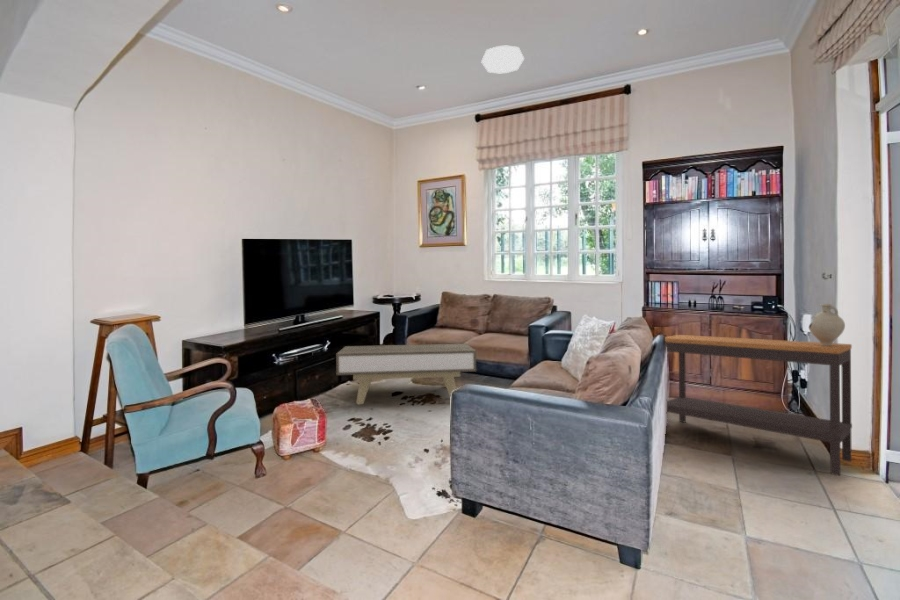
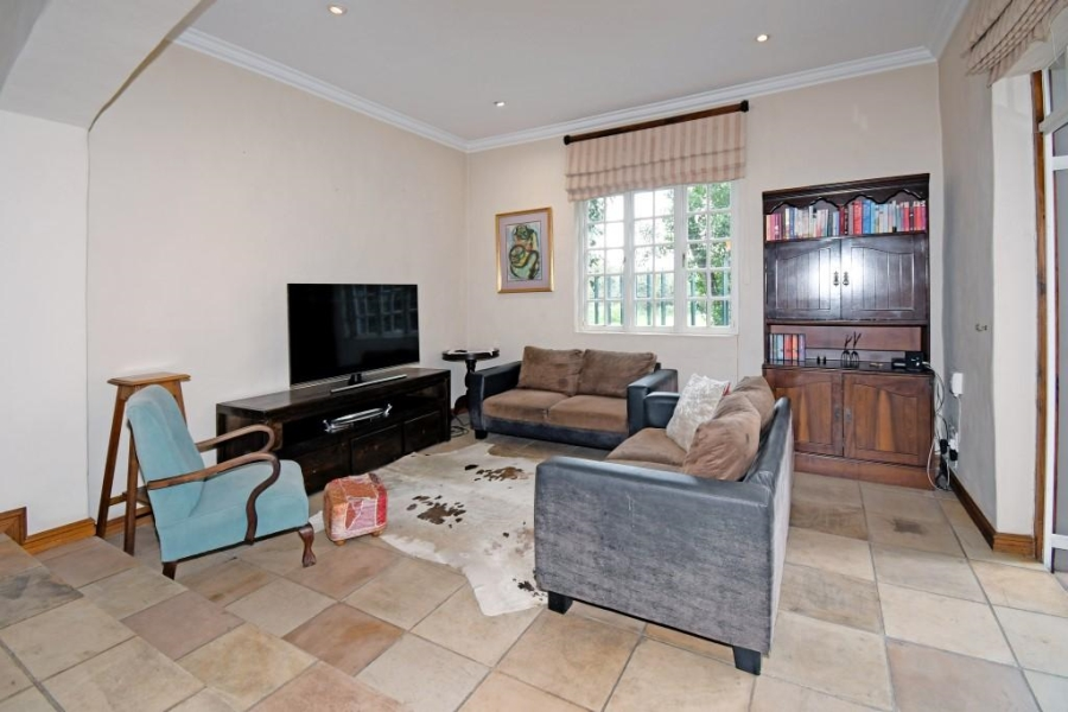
- console table (743, 406)
- decorative vase (826, 324)
- coffee table (407, 372)
- ceiling light (502, 55)
